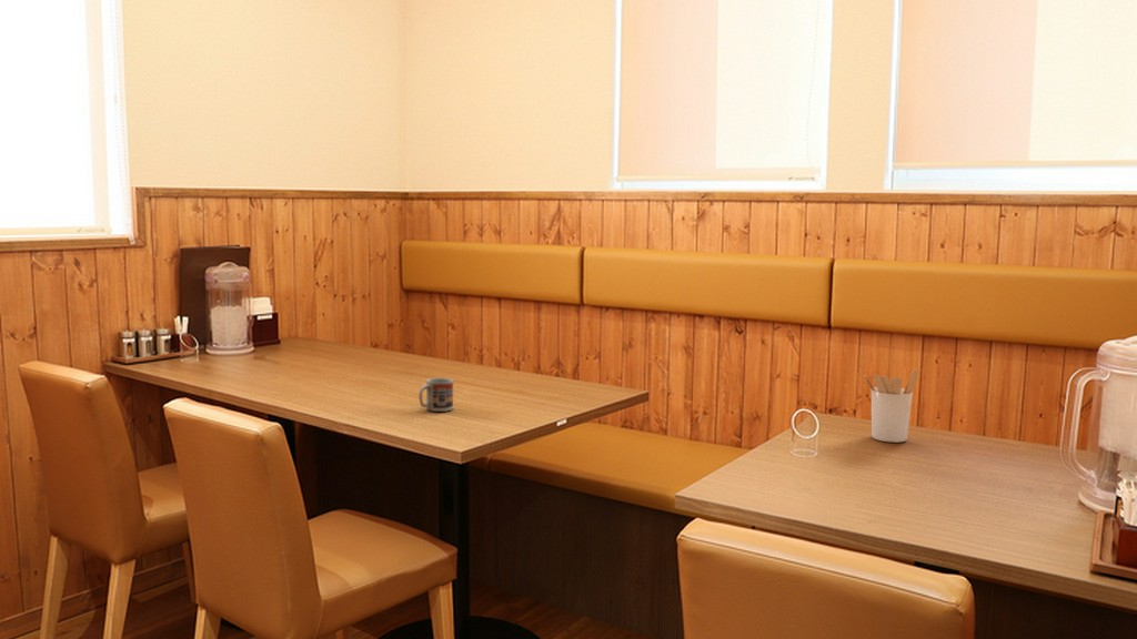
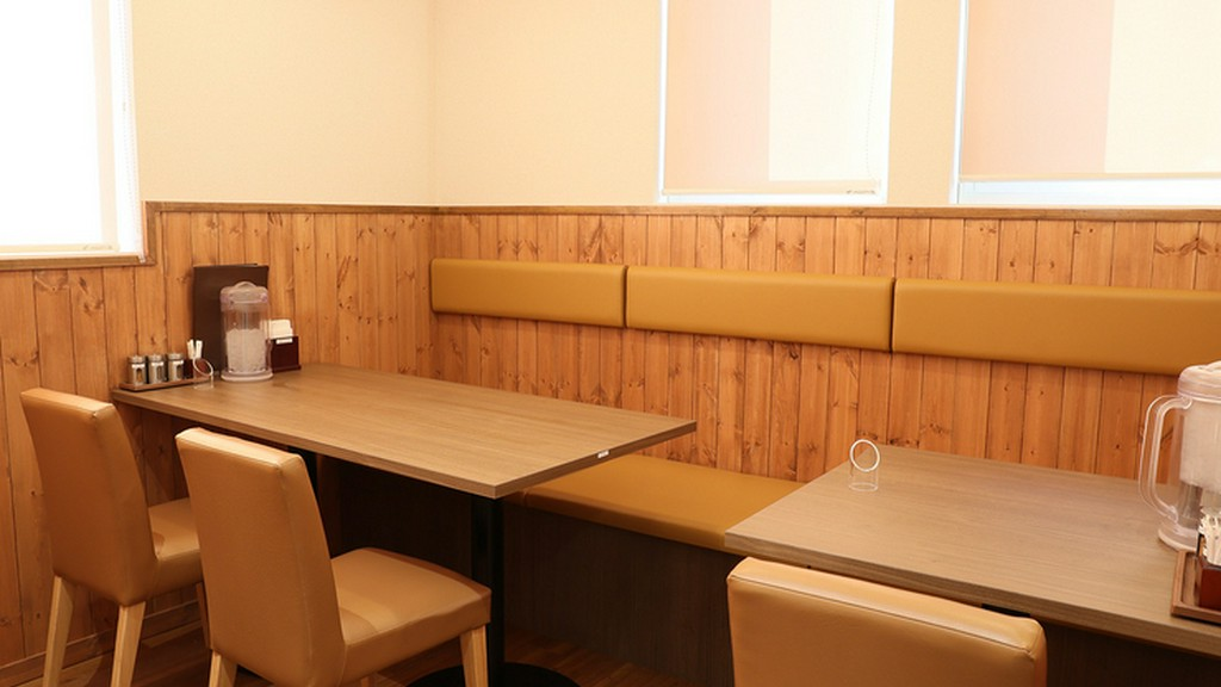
- utensil holder (889, 404)
- cup (435, 395)
